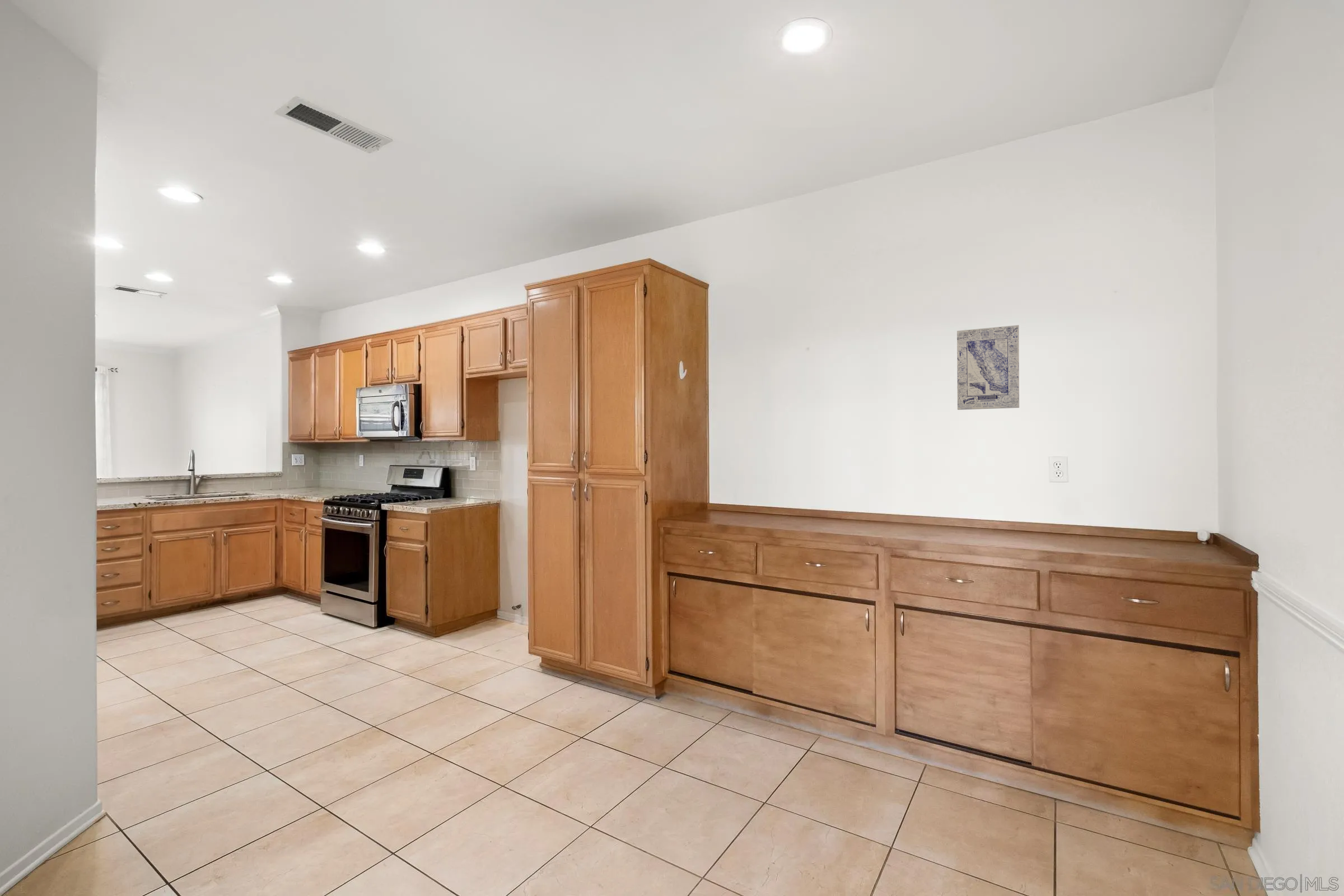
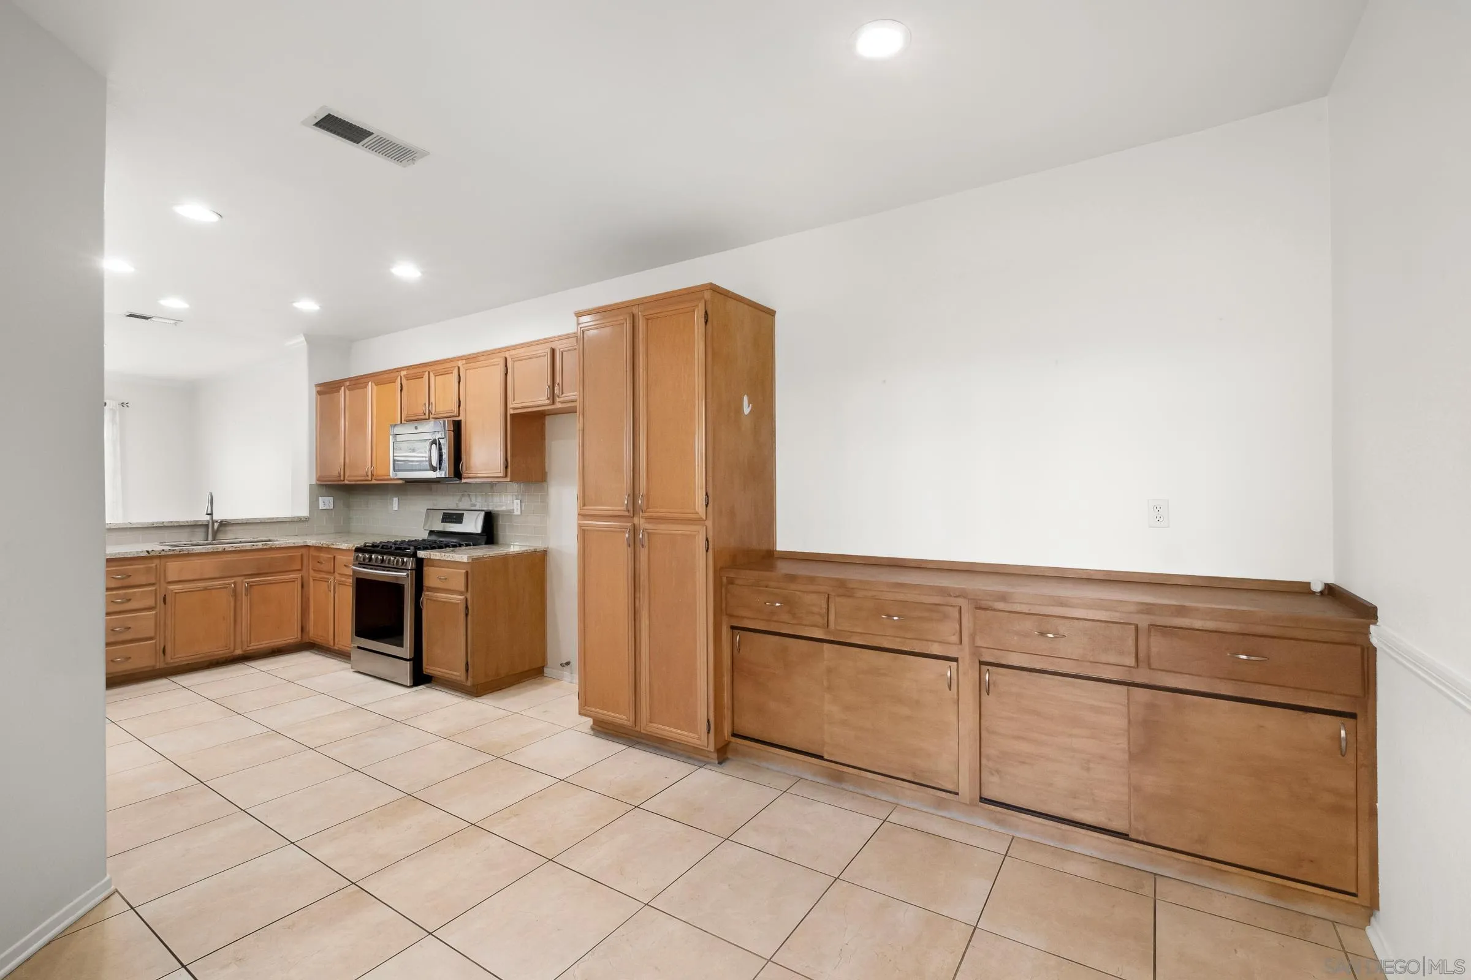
- wall art (987, 368)
